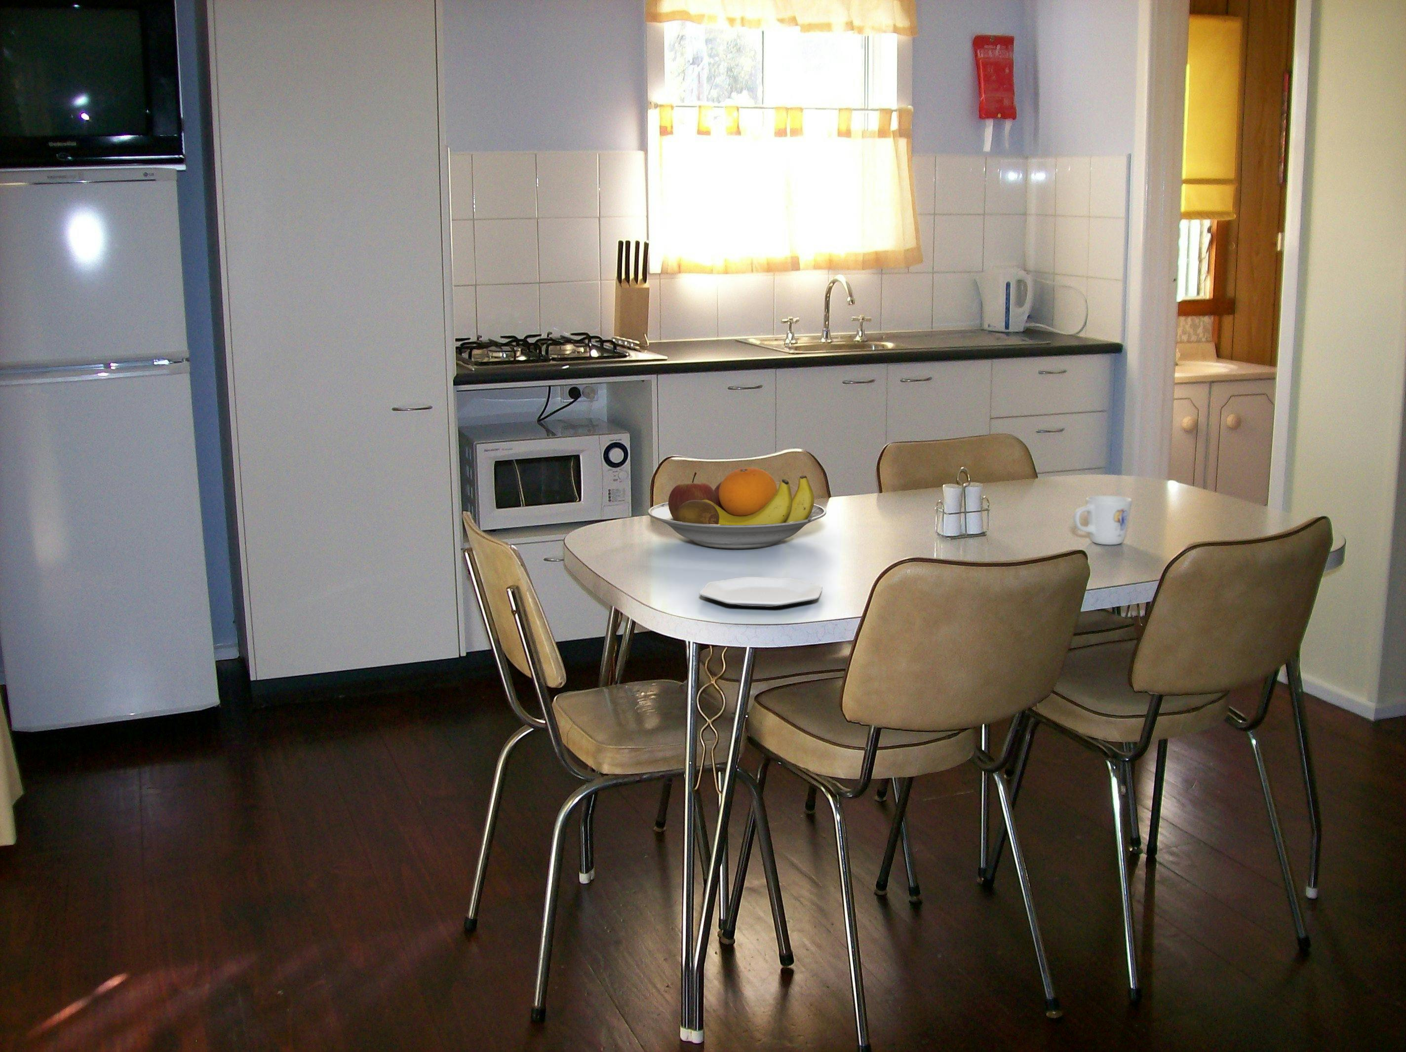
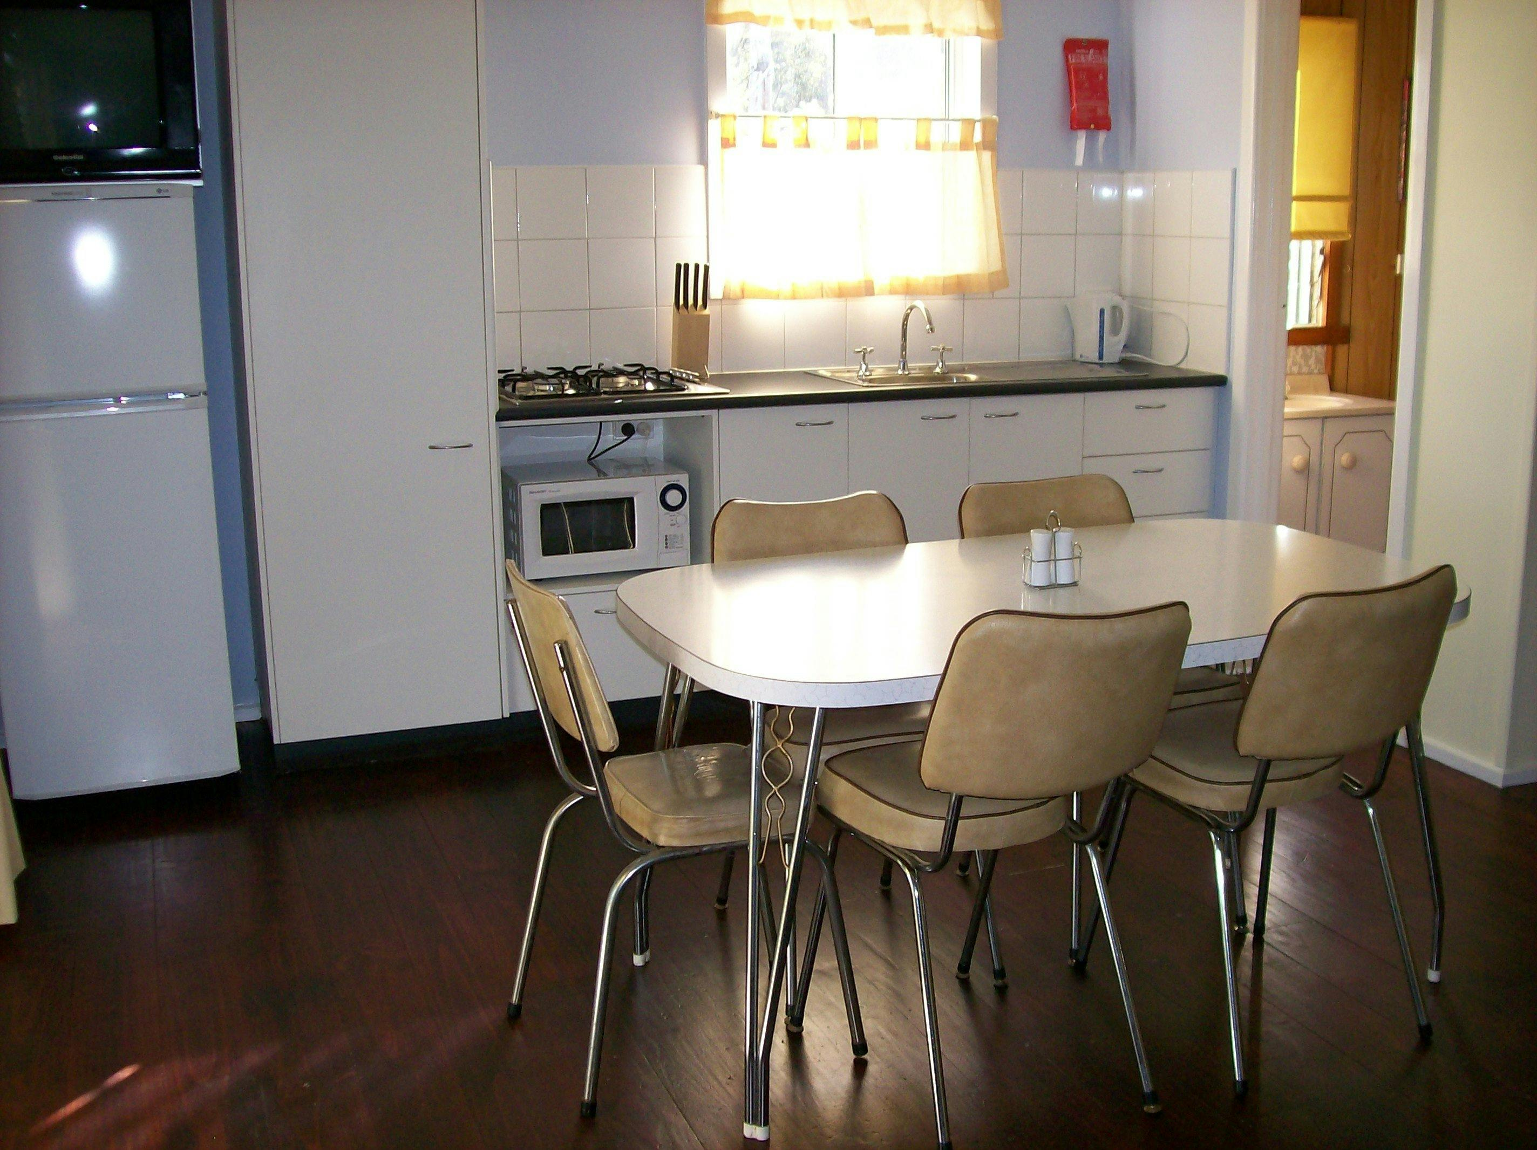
- plate (762, 593)
- mug (1101, 522)
- fruit bowl (736, 503)
